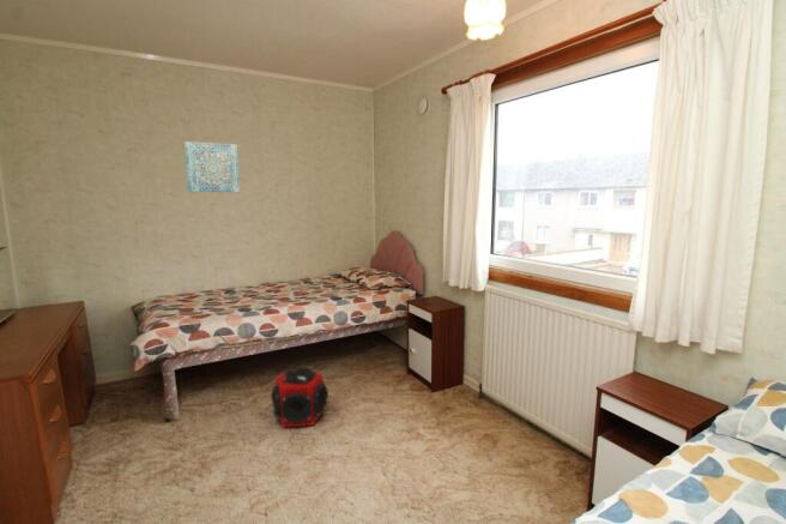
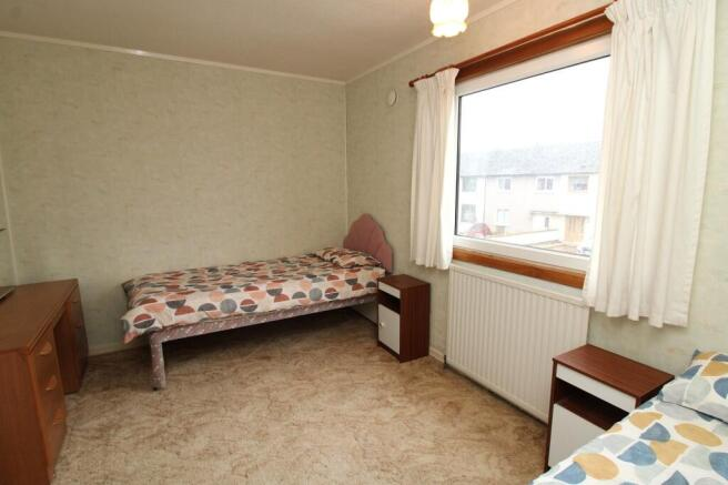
- wall art (212, 167)
- speaker (297, 394)
